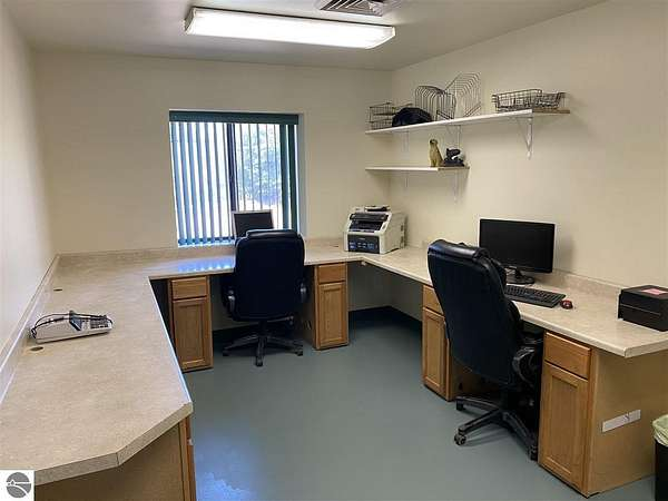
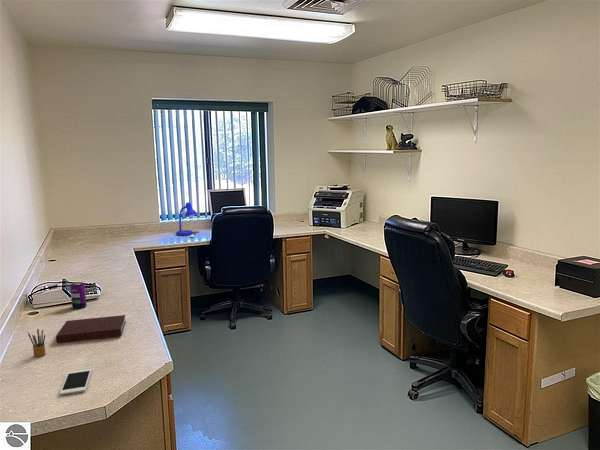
+ beverage can (78, 295)
+ cell phone (76, 381)
+ notebook (93, 328)
+ pencil box (38, 342)
+ desk lamp (188, 216)
